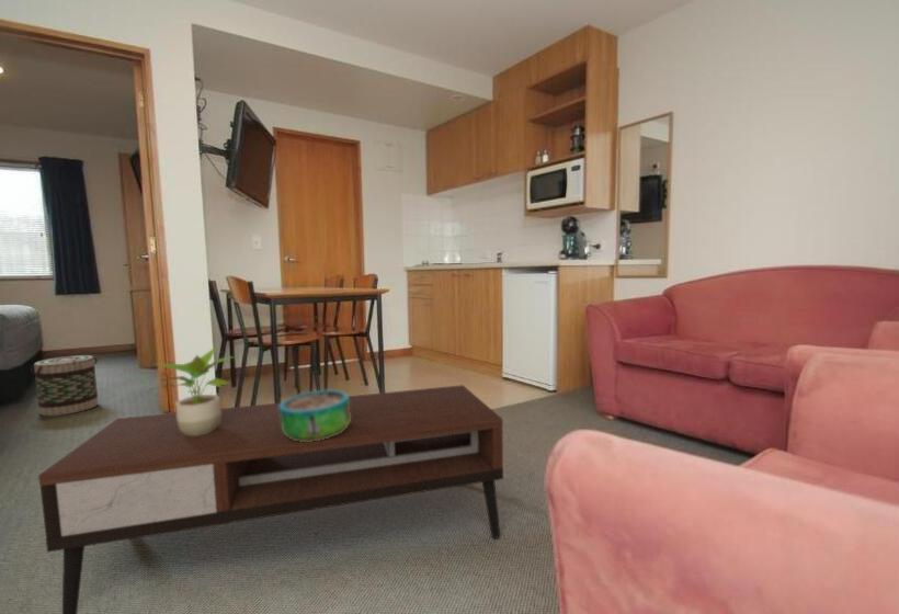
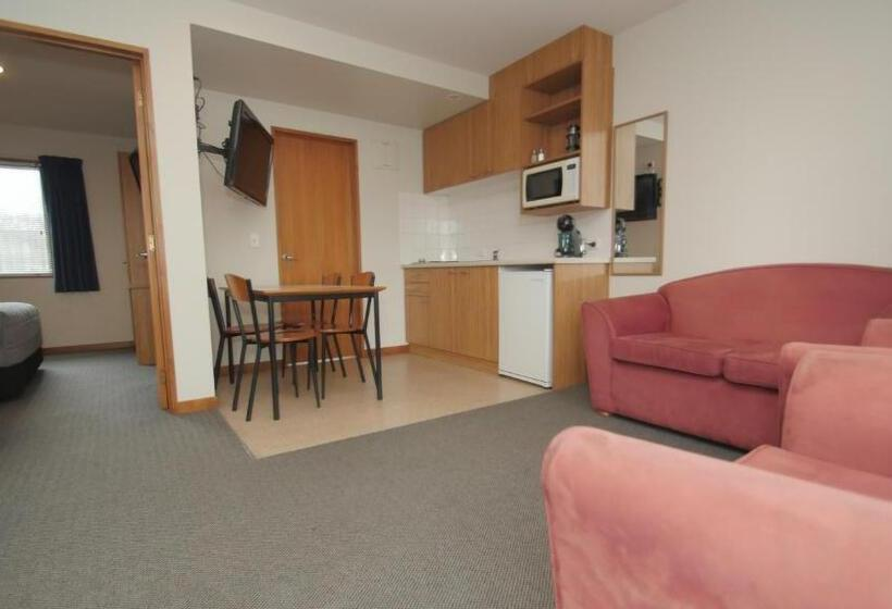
- decorative bowl (316, 413)
- coffee table (307, 477)
- basket (67, 383)
- potted plant (200, 387)
